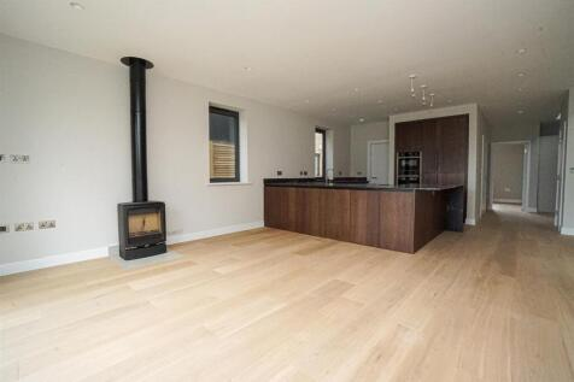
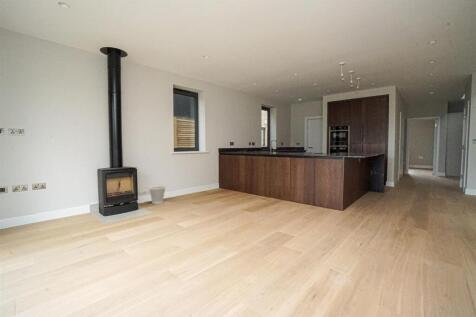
+ wastebasket (157, 194)
